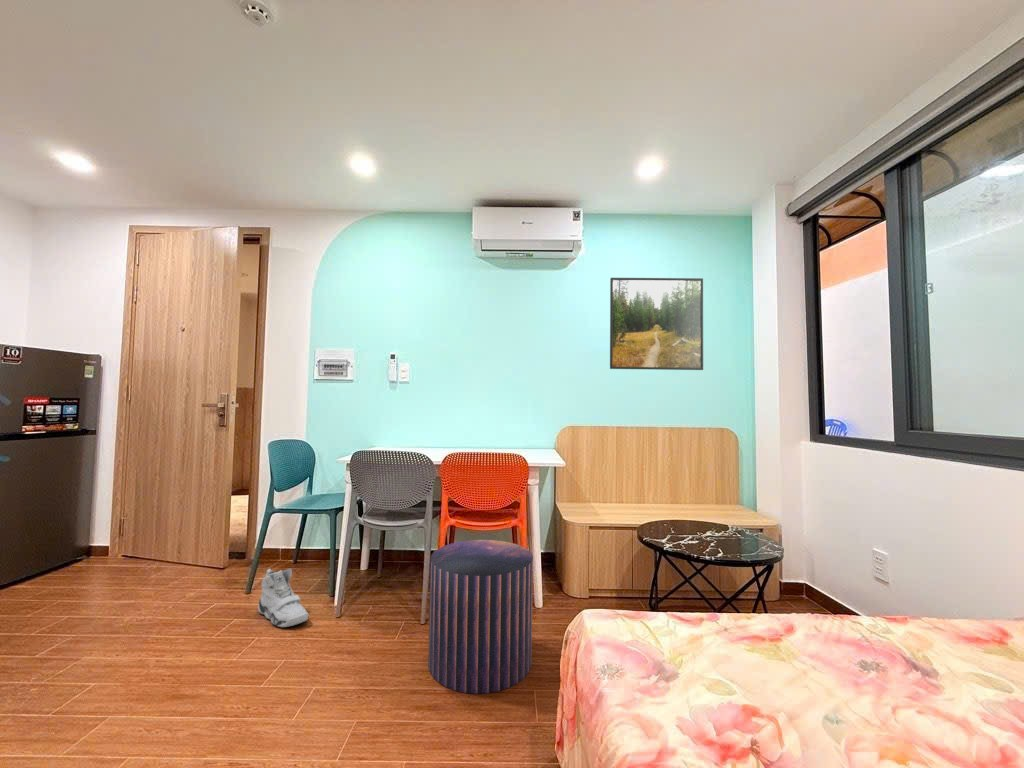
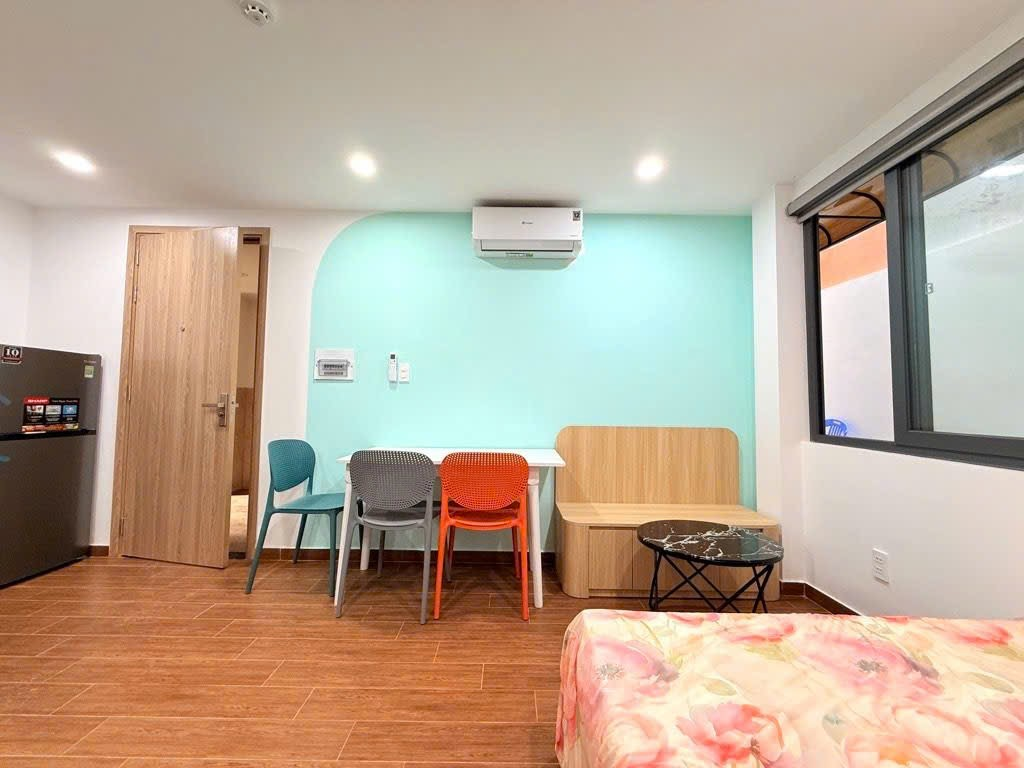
- stool (481, 607)
- sneaker (283, 595)
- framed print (656, 323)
